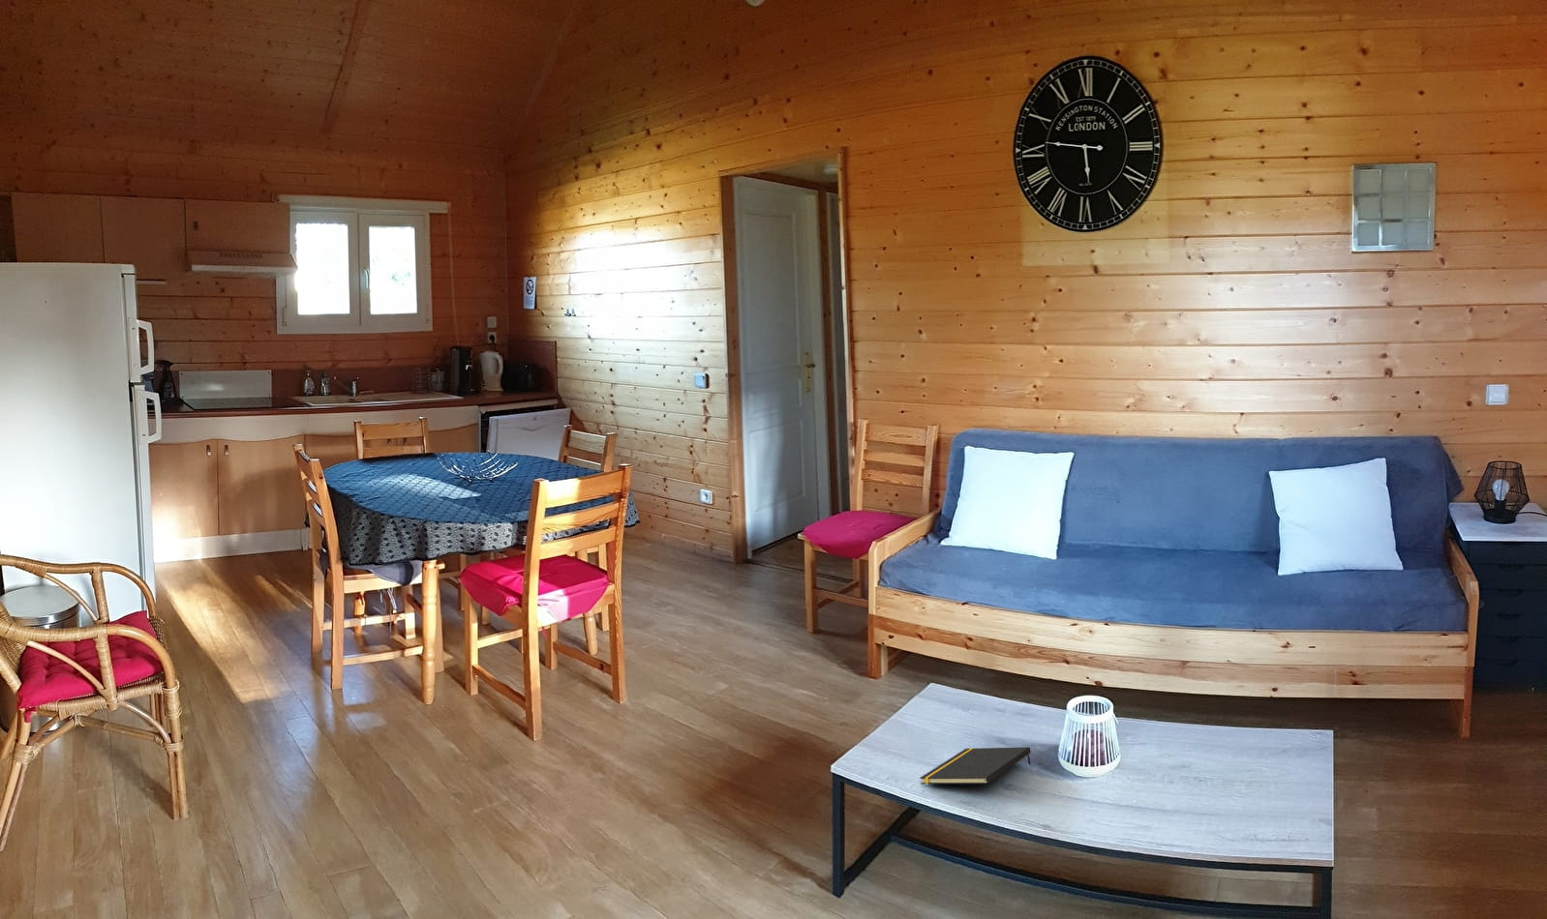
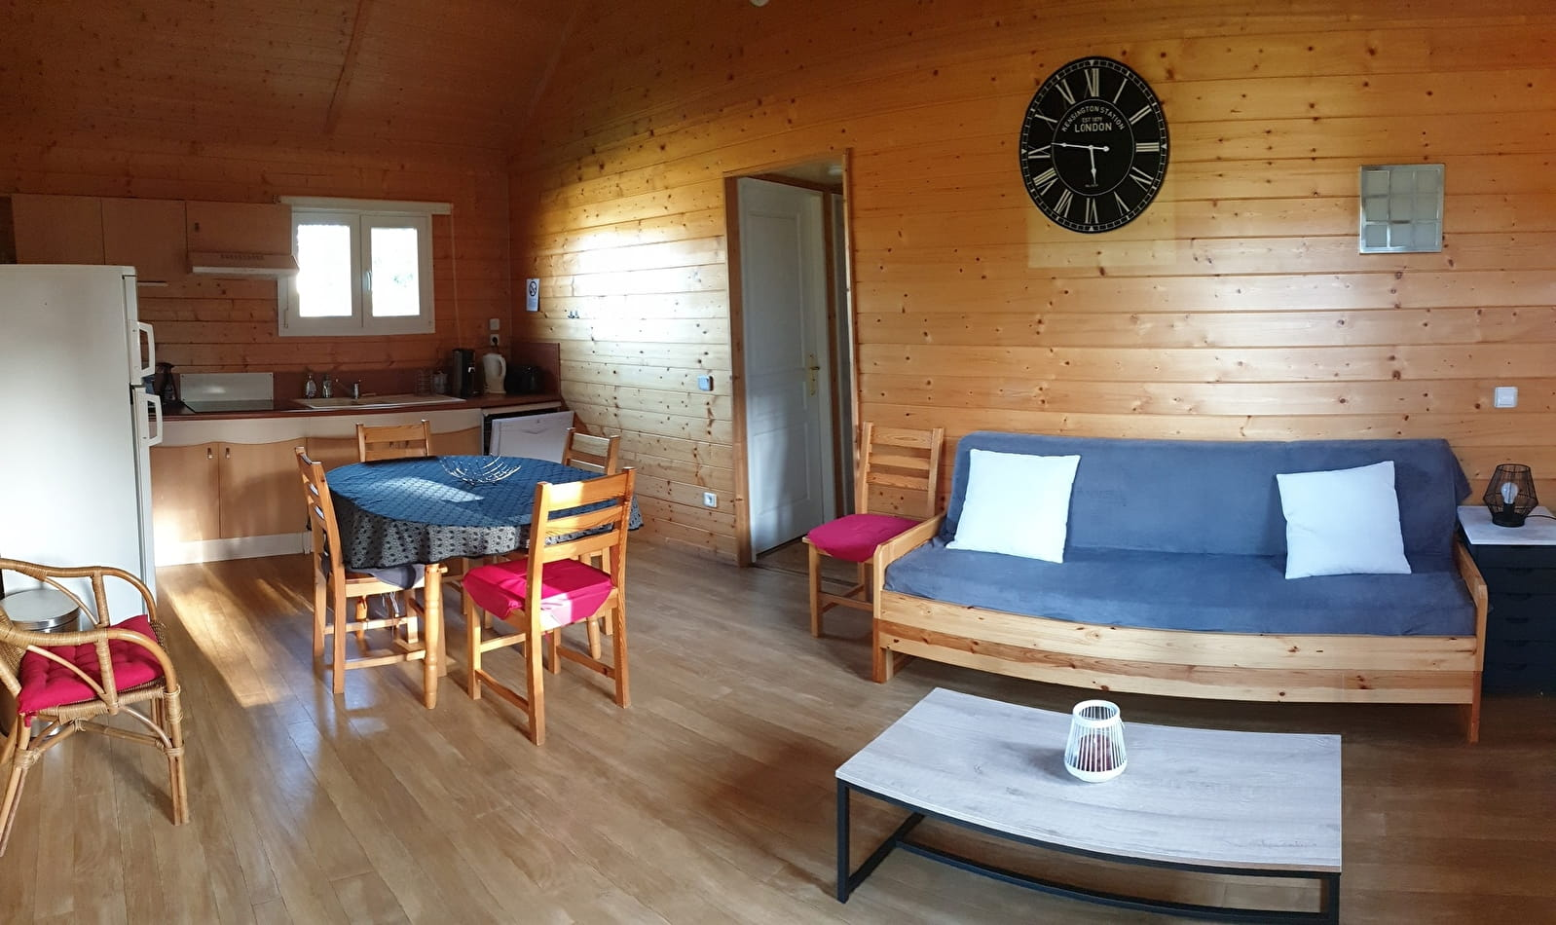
- notepad (975, 765)
